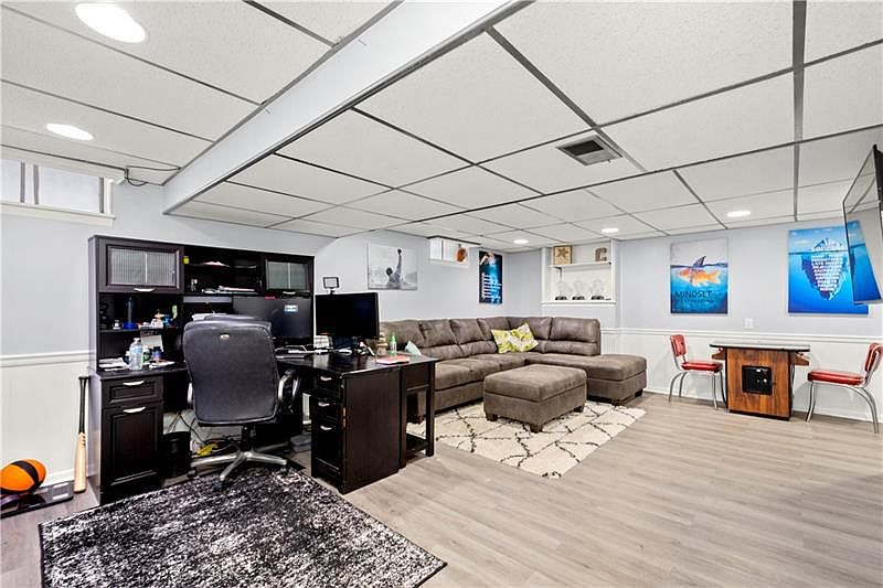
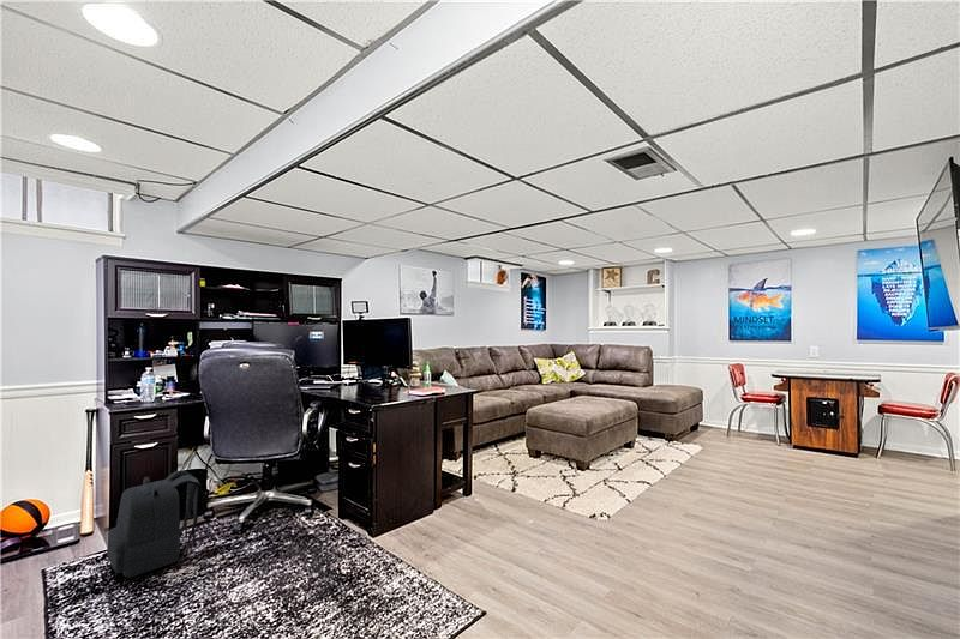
+ backpack (156, 518)
